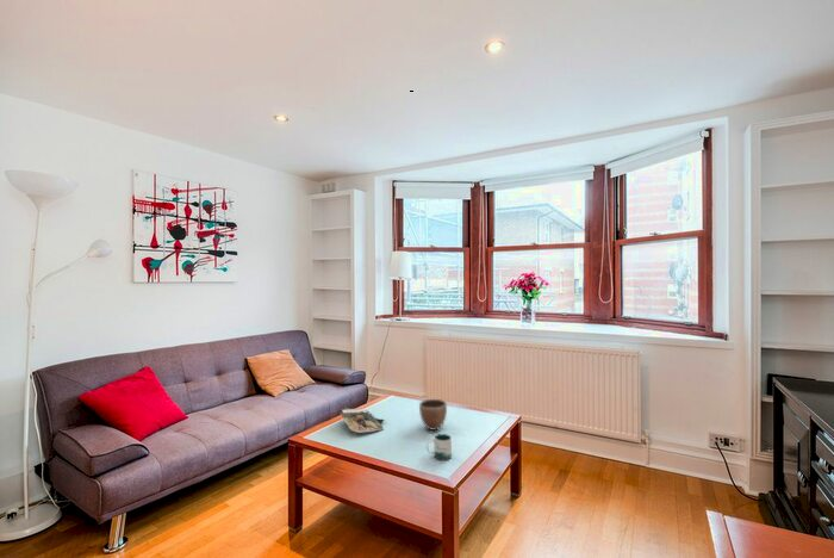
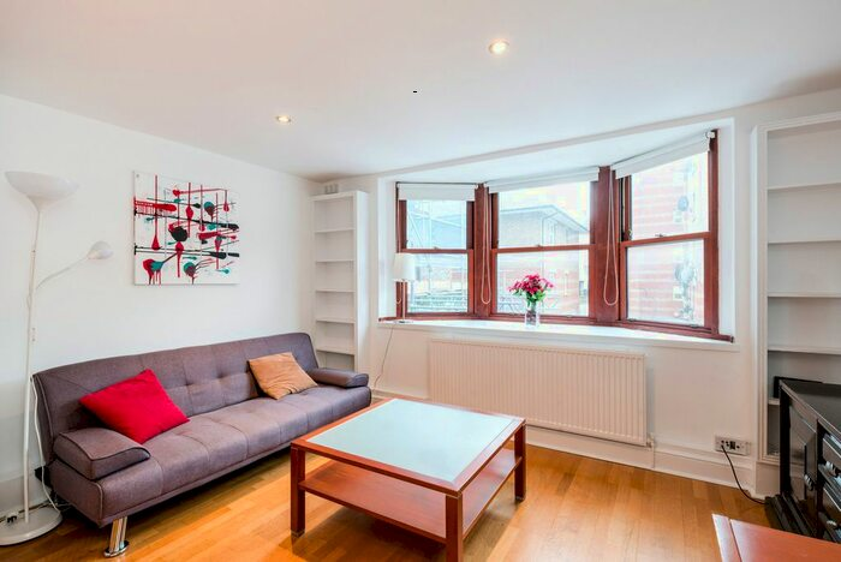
- mug (438, 446)
- magazine (361, 417)
- decorative bowl (432, 415)
